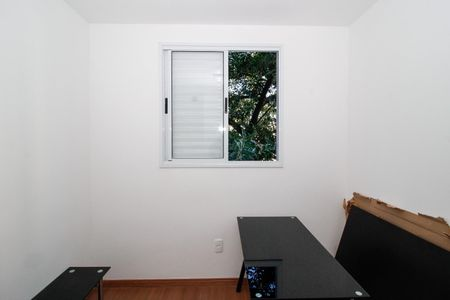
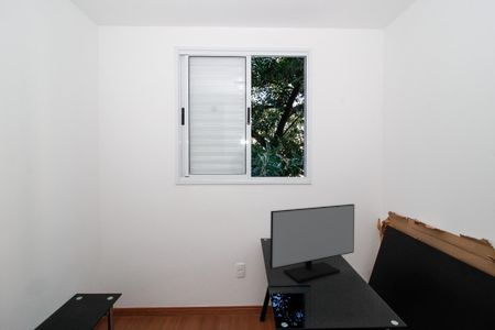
+ monitor (311, 239)
